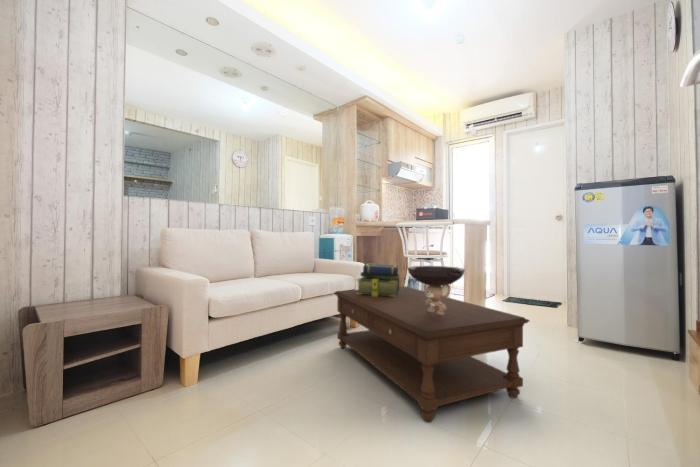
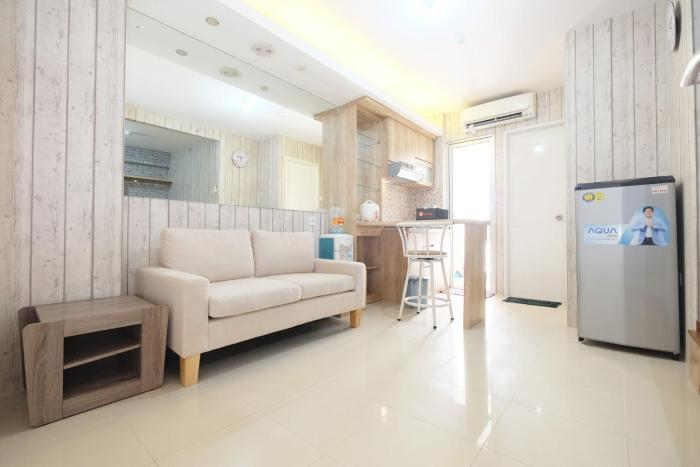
- stack of books (380, 278)
- decorative bowl (435, 290)
- coffee table (412, 334)
